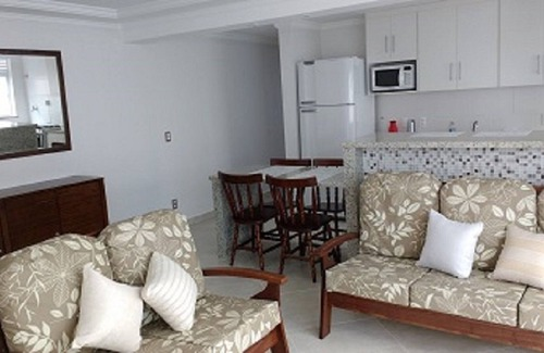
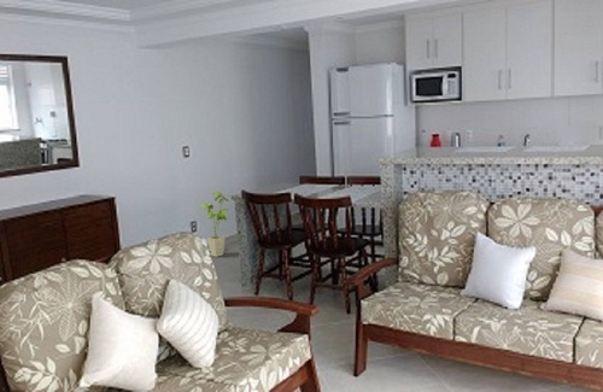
+ house plant (218, 222)
